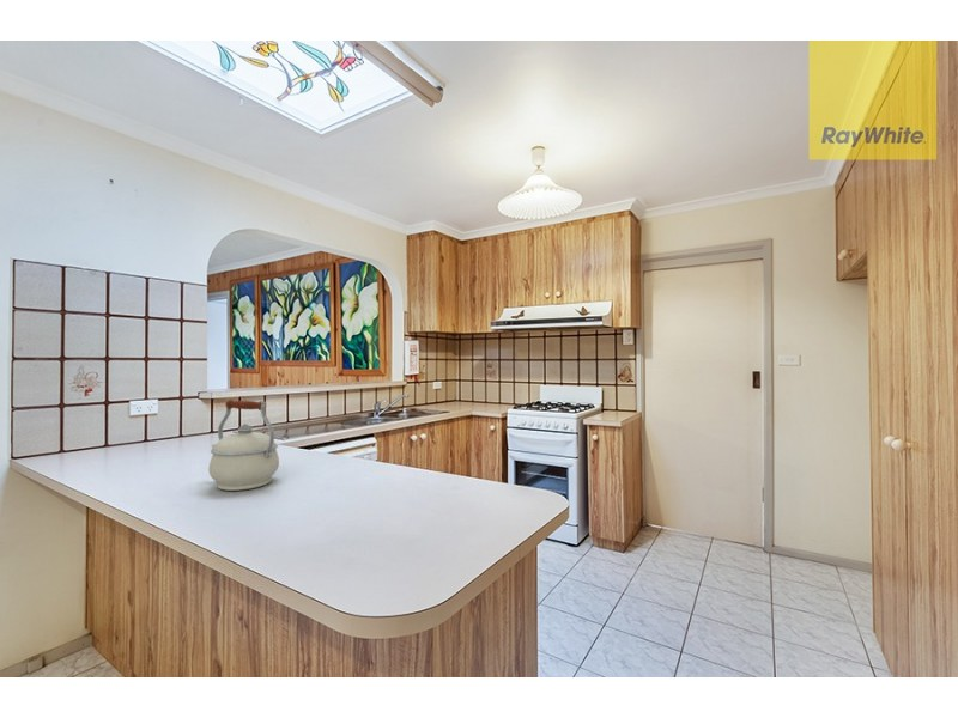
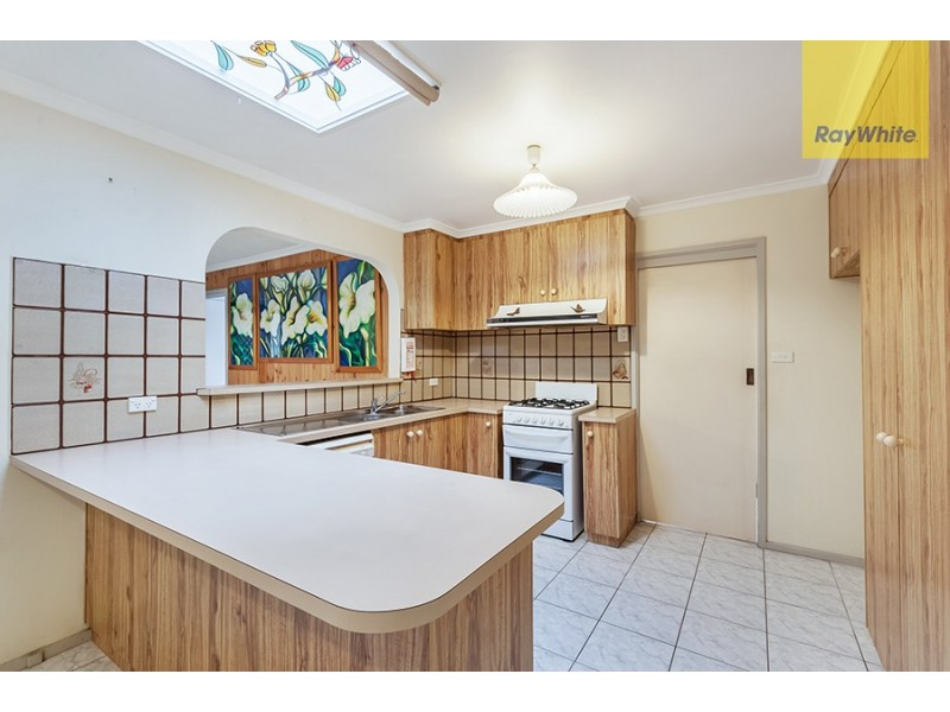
- kettle (241, 442)
